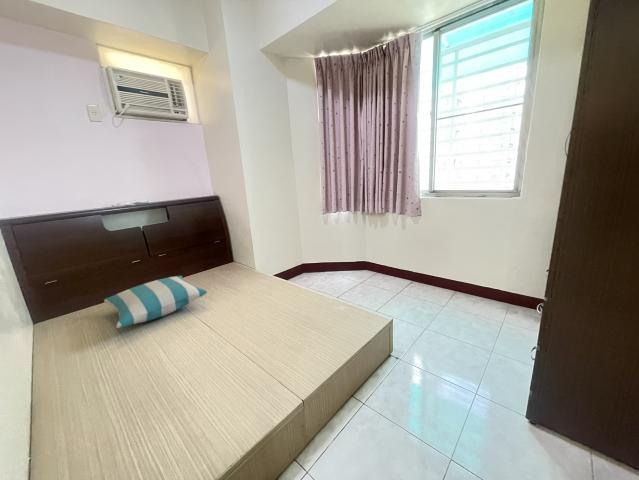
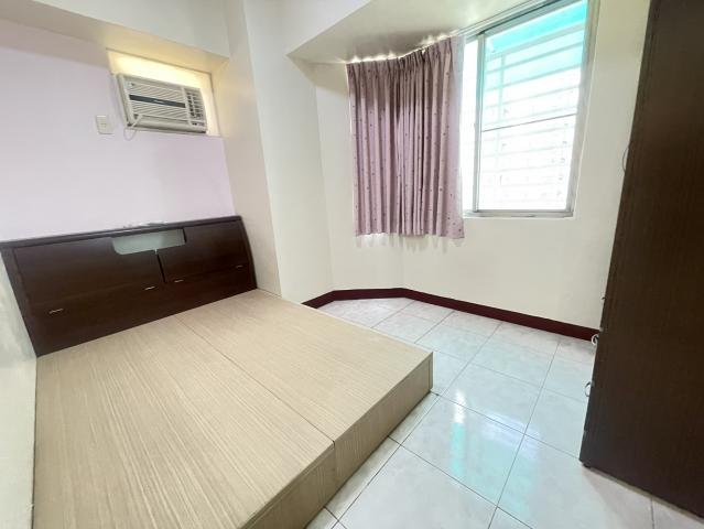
- pillow (155, 297)
